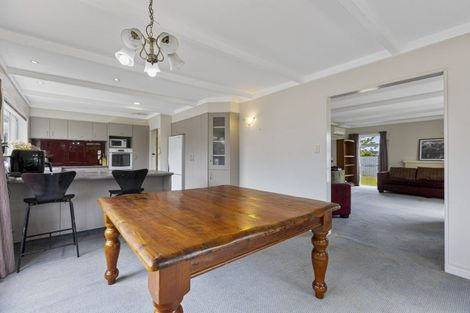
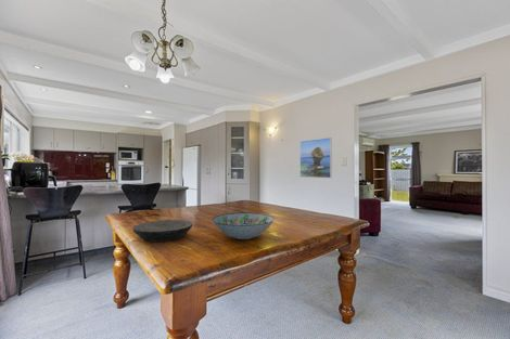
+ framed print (315, 158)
+ plate (164, 231)
+ decorative bowl (243, 227)
